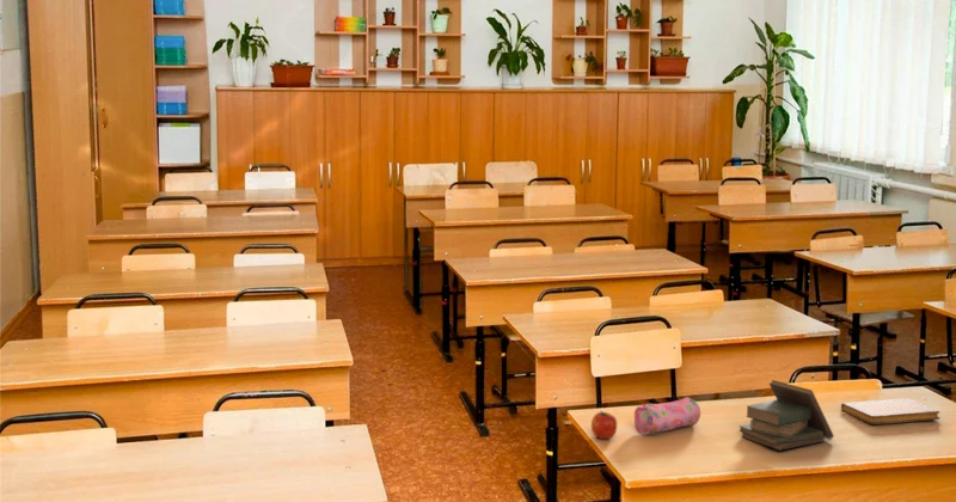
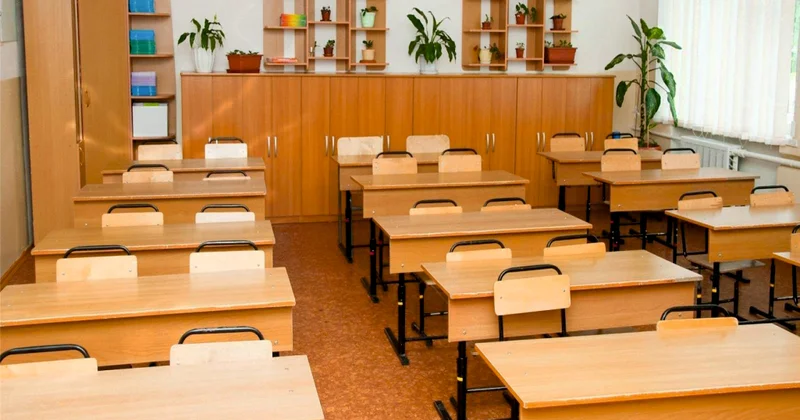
- notebook (889, 410)
- apple (603, 423)
- pencil case (666, 415)
- book (786, 411)
